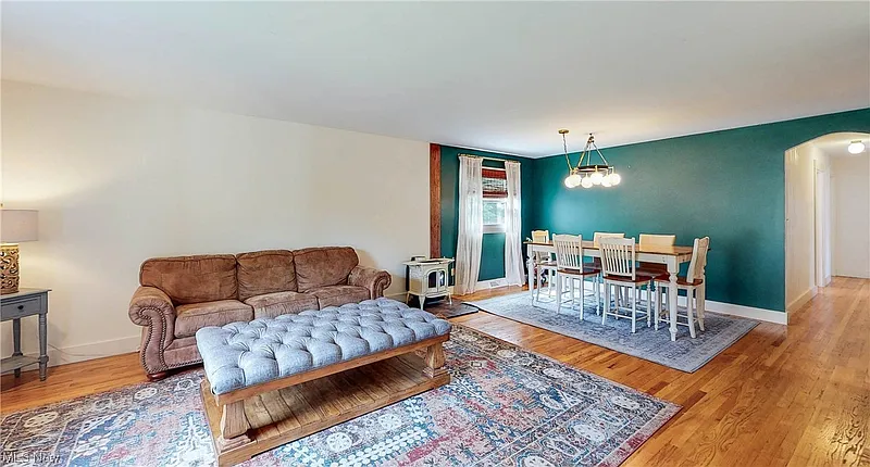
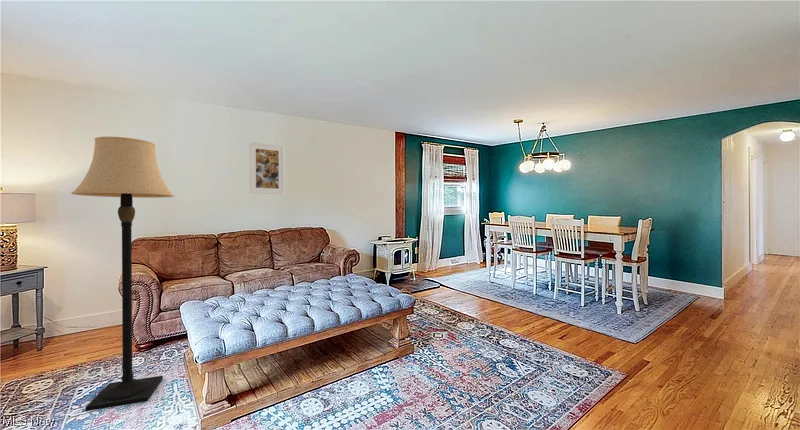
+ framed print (267, 169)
+ lamp (126, 267)
